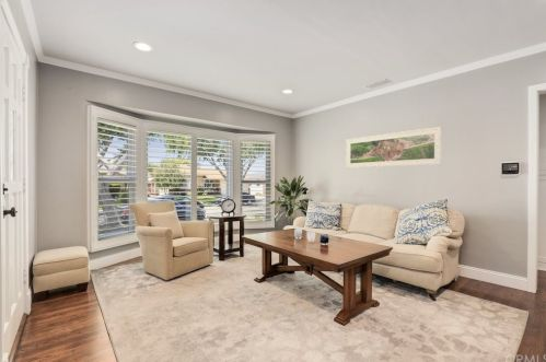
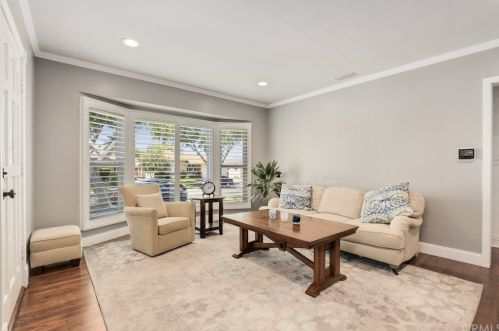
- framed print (387, 150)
